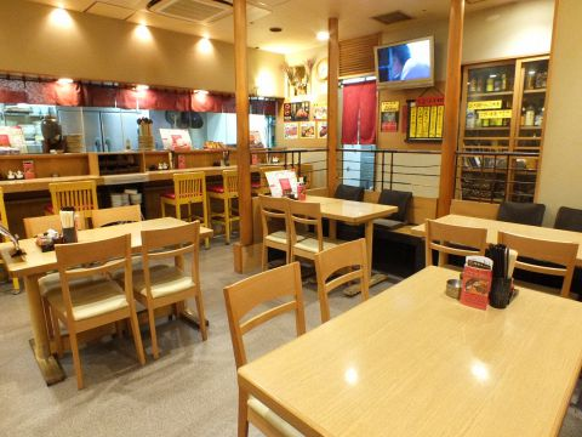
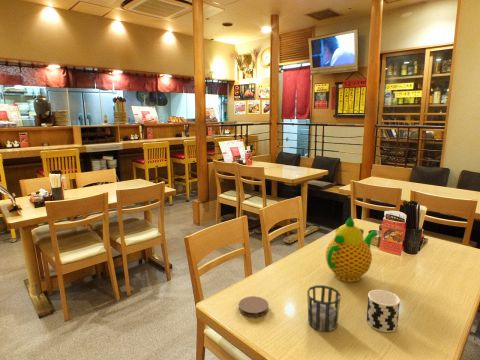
+ teapot (353, 244)
+ coaster (253, 306)
+ cup (323, 308)
+ cup (385, 308)
